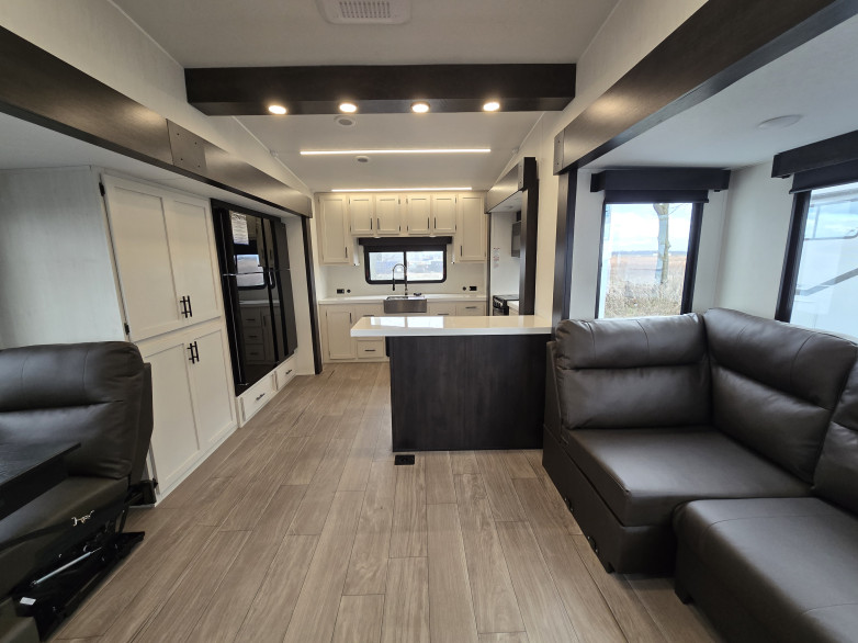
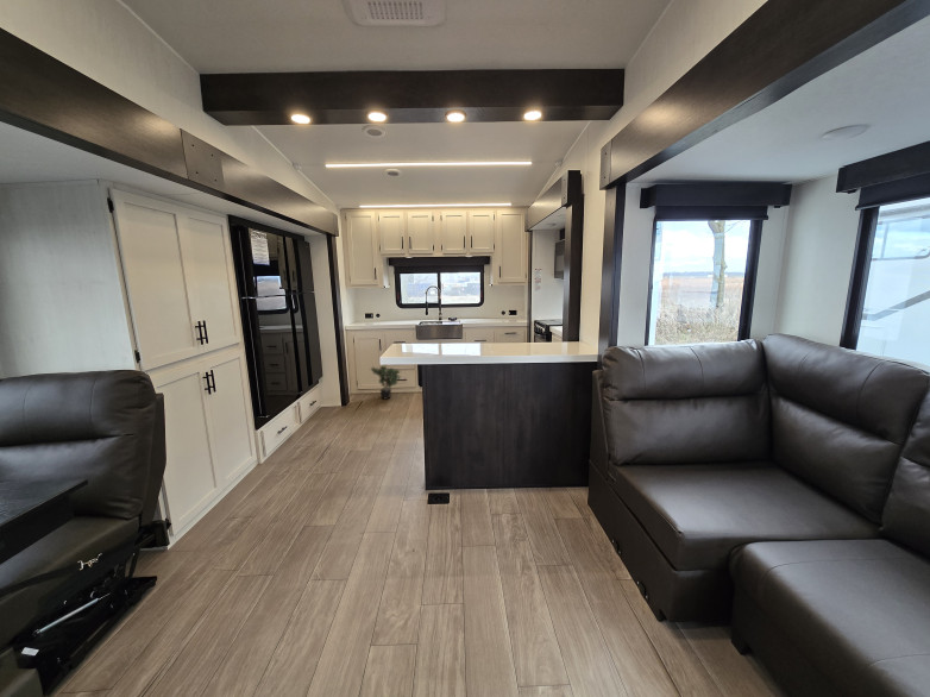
+ potted plant (385, 381)
